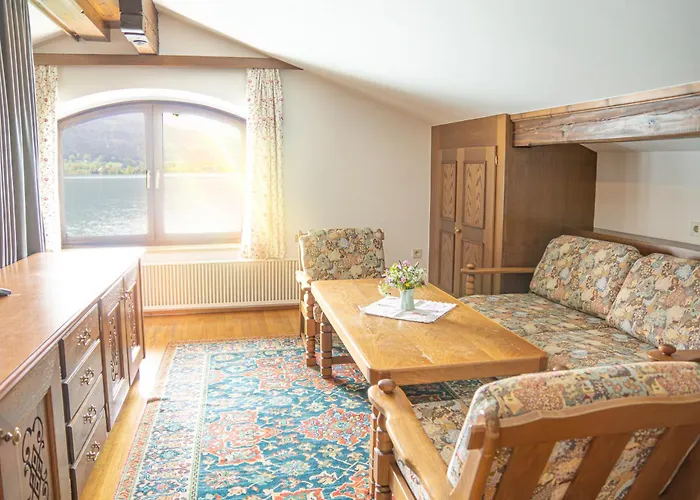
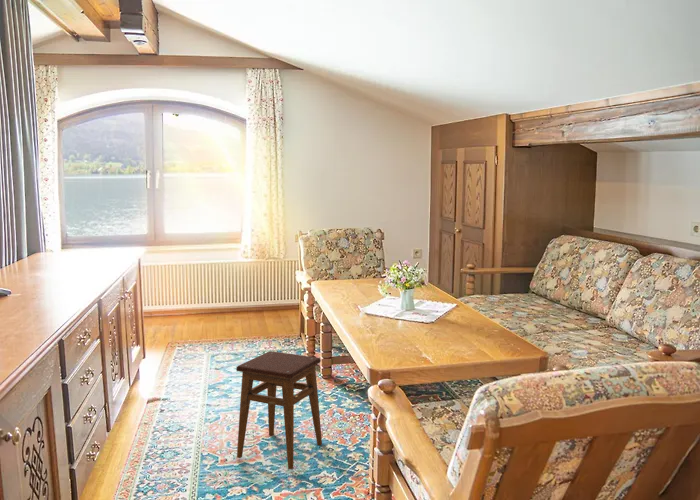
+ stool (279, 405)
